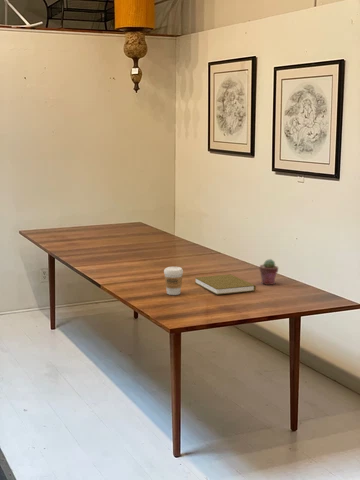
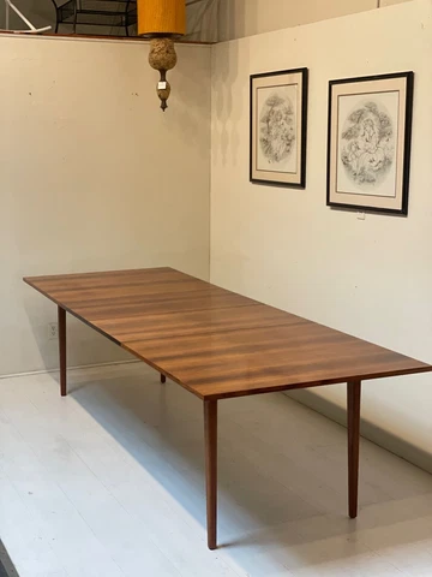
- potted succulent (268, 271)
- book (224, 283)
- coffee cup (173, 280)
